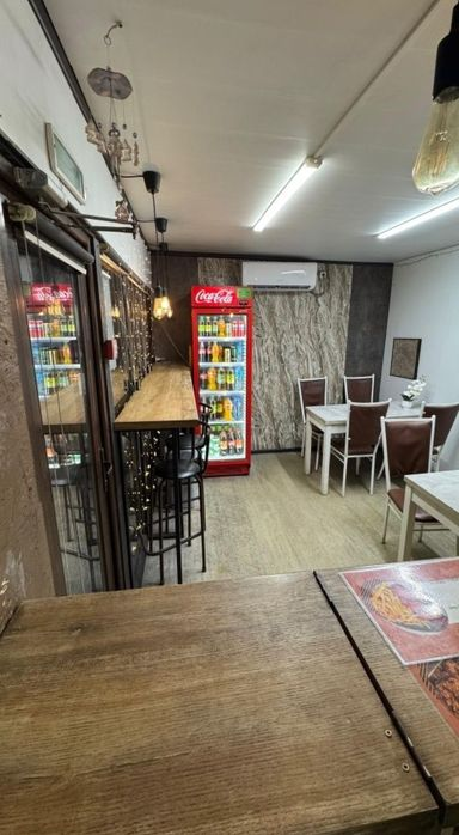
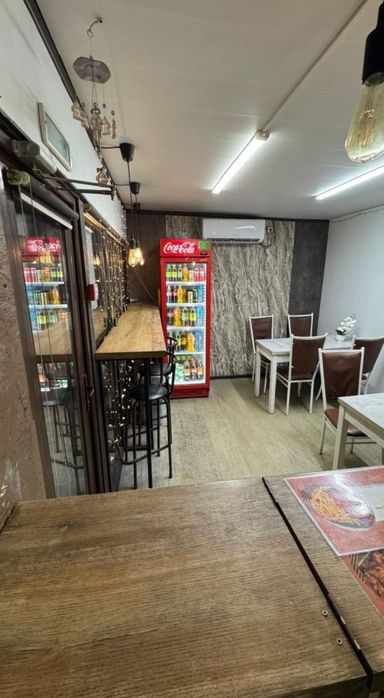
- wall art (404, 358)
